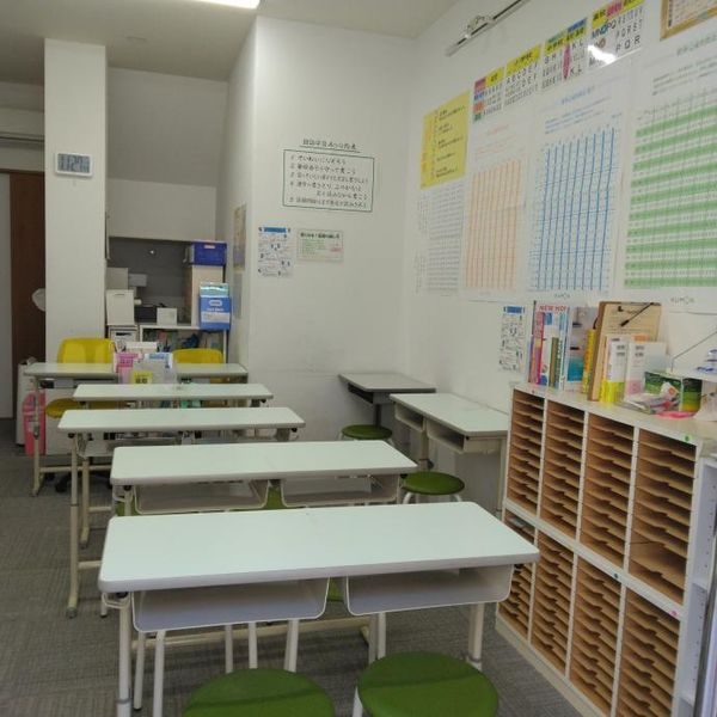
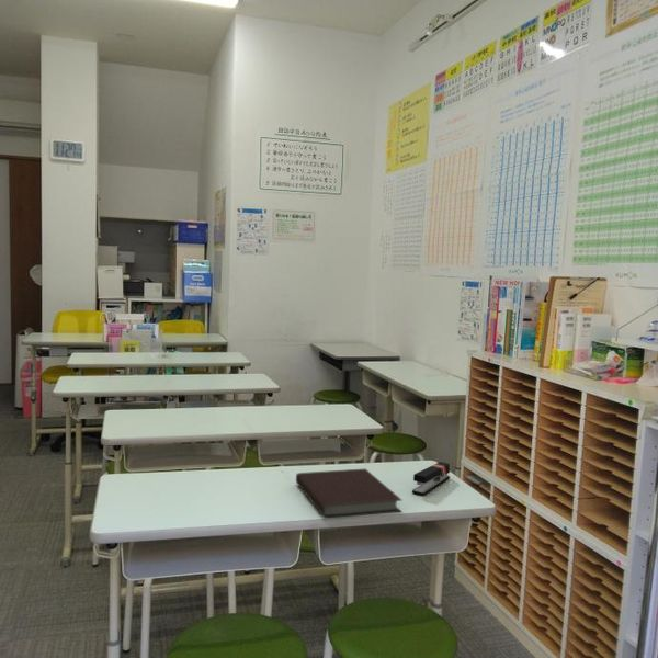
+ notebook (345, 491)
+ stapler (432, 476)
